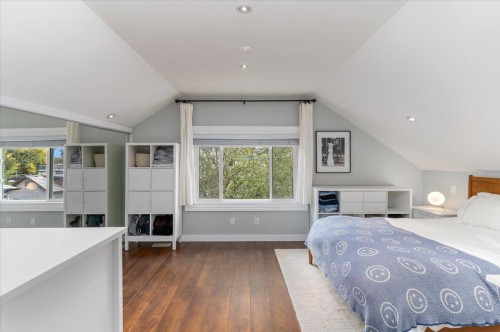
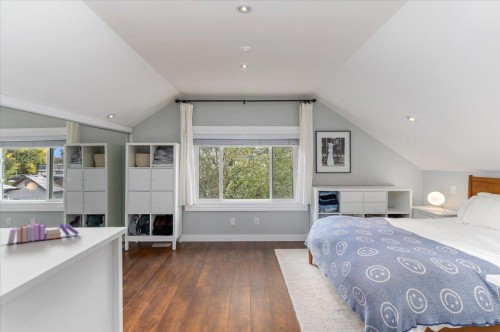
+ books (46, 231)
